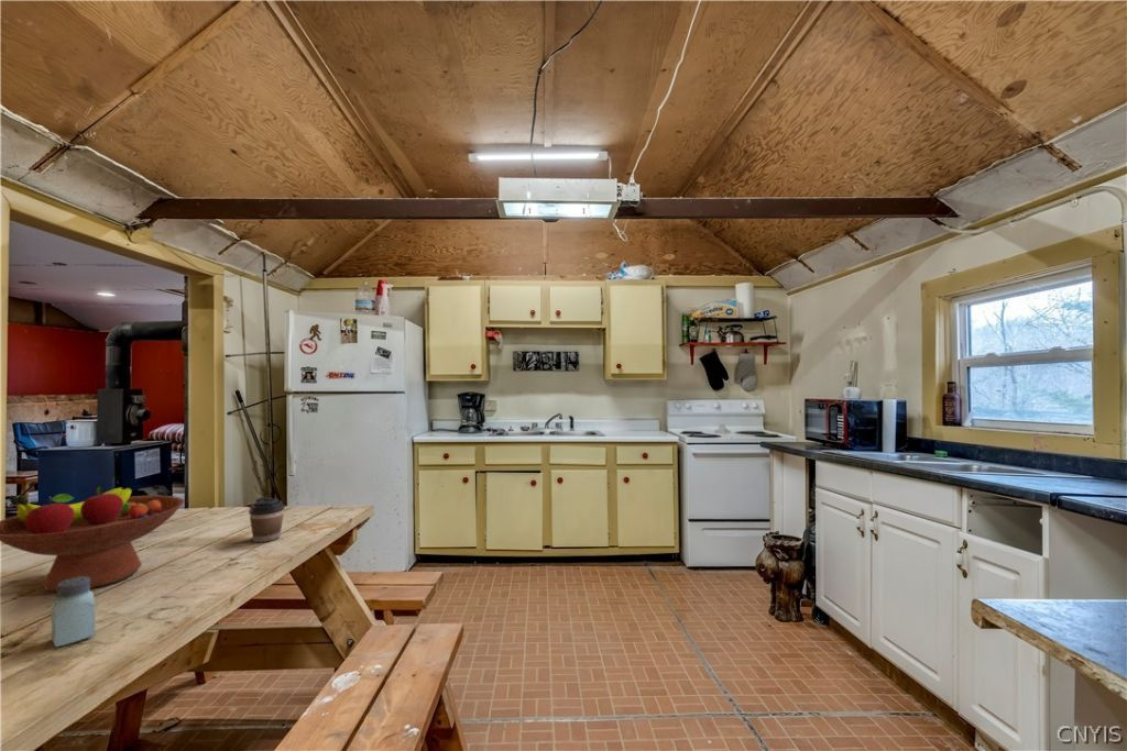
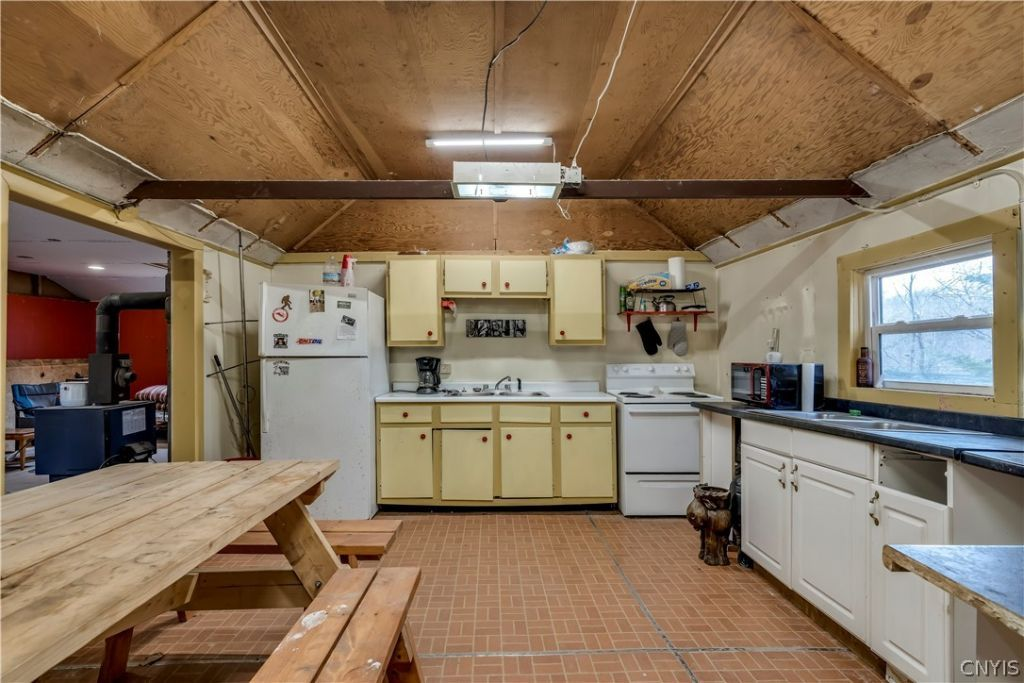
- coffee cup (266, 518)
- saltshaker (73, 609)
- fruit bowl (95, 532)
